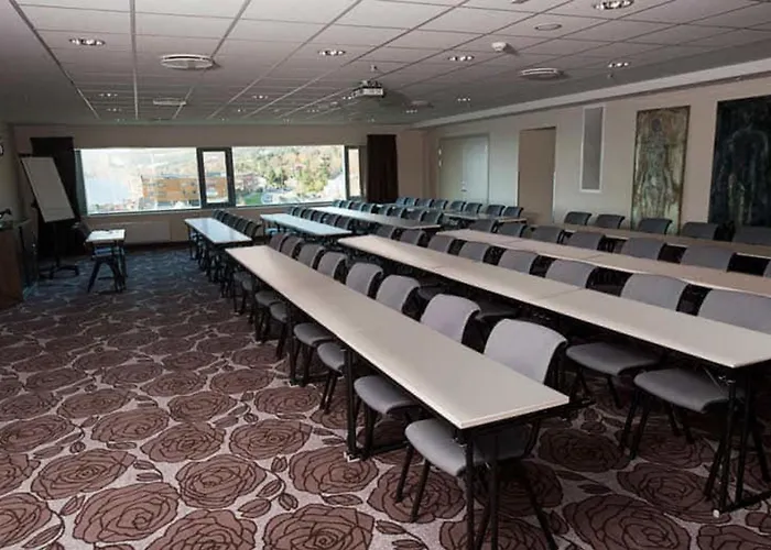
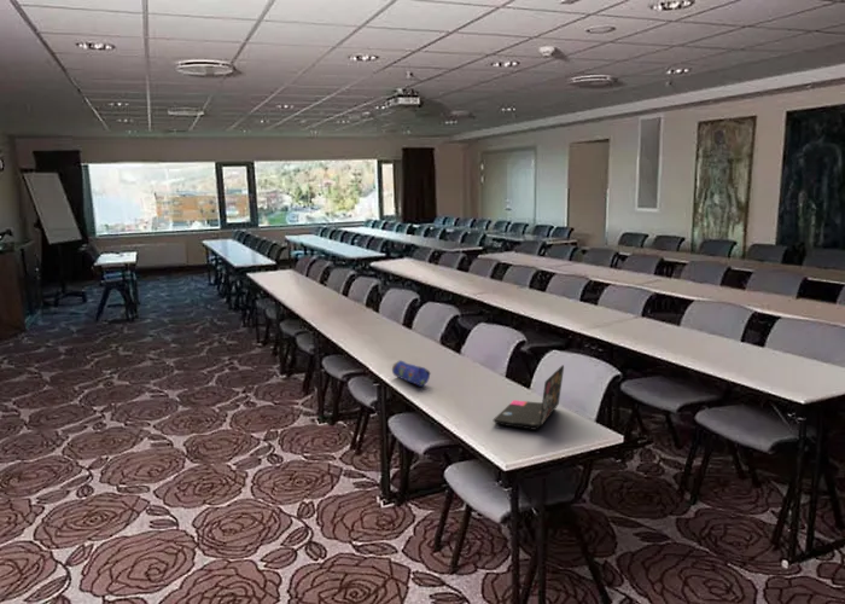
+ laptop (526, 401)
+ pencil case (410, 372)
